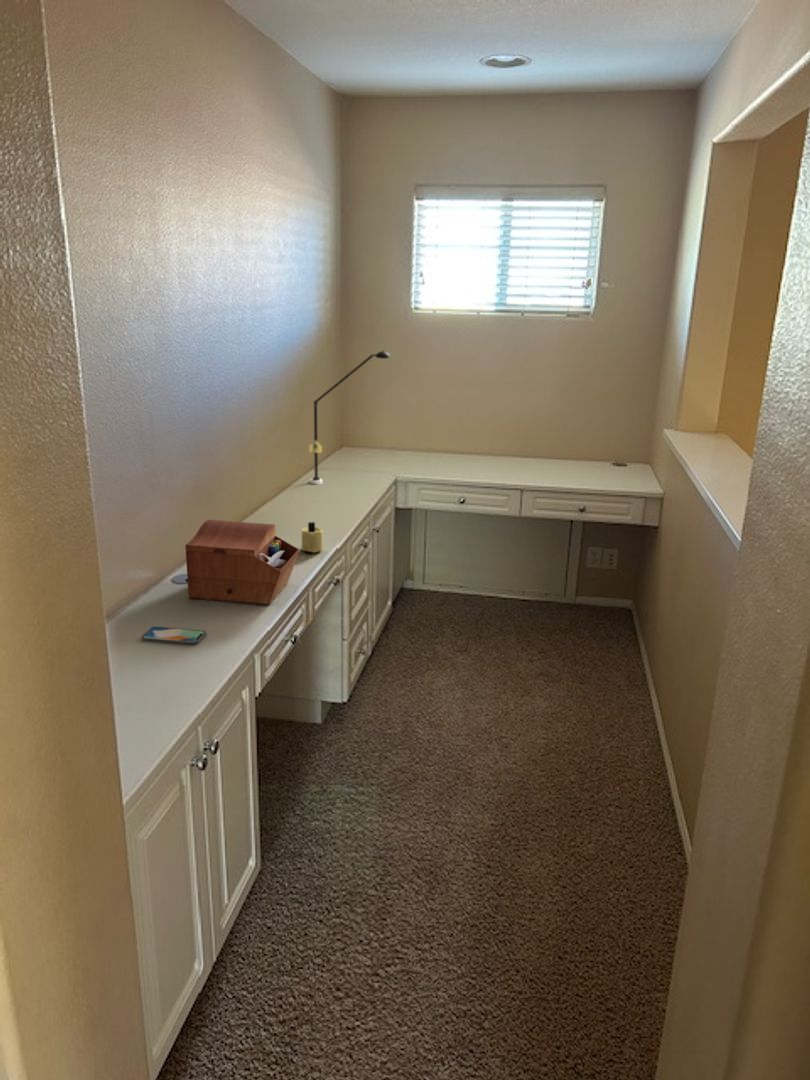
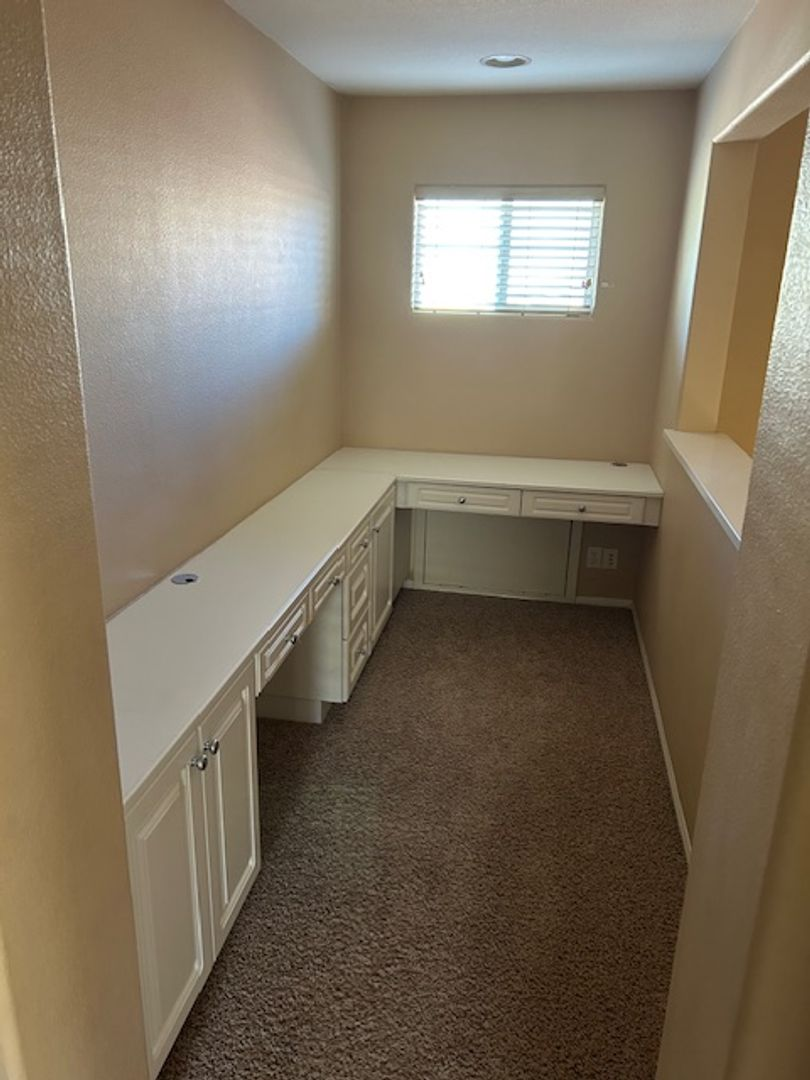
- candle (312, 536)
- sewing box (244, 561)
- smartphone (174, 635)
- desk lamp (316, 418)
